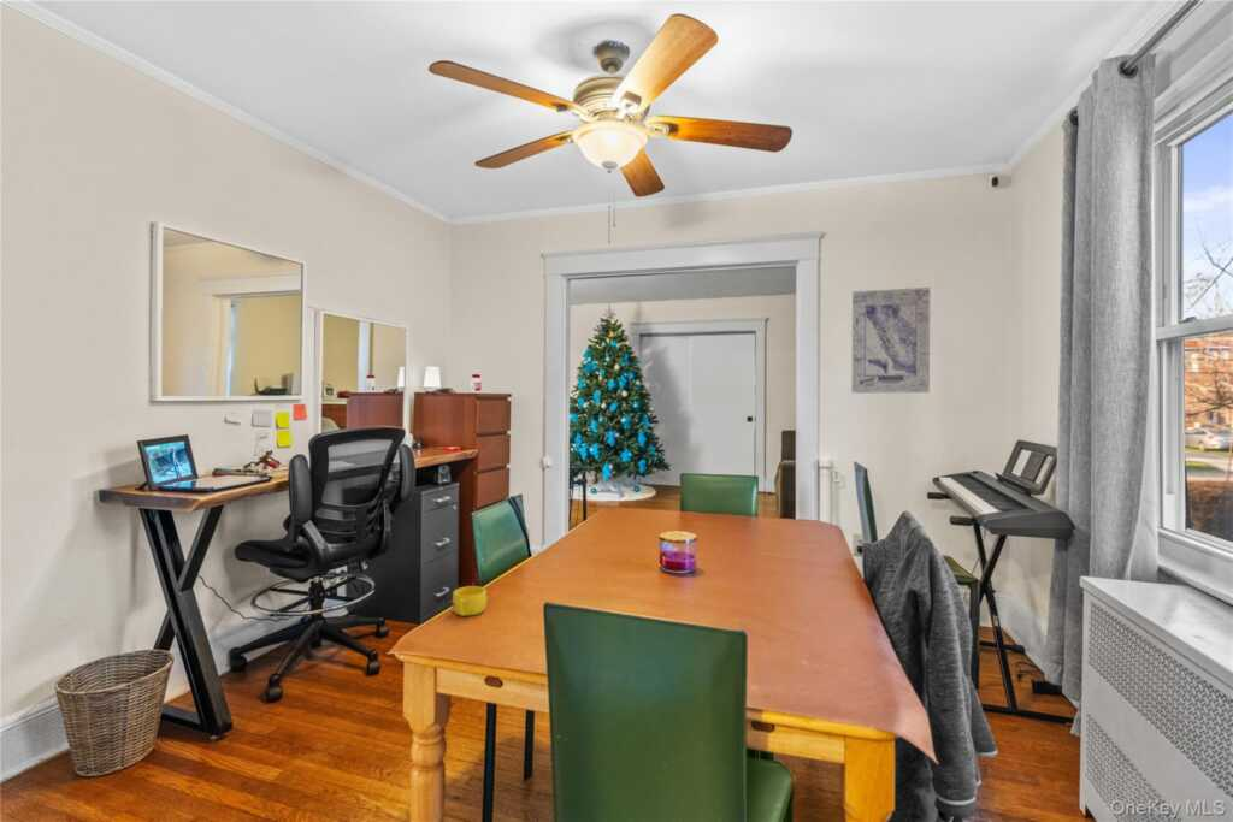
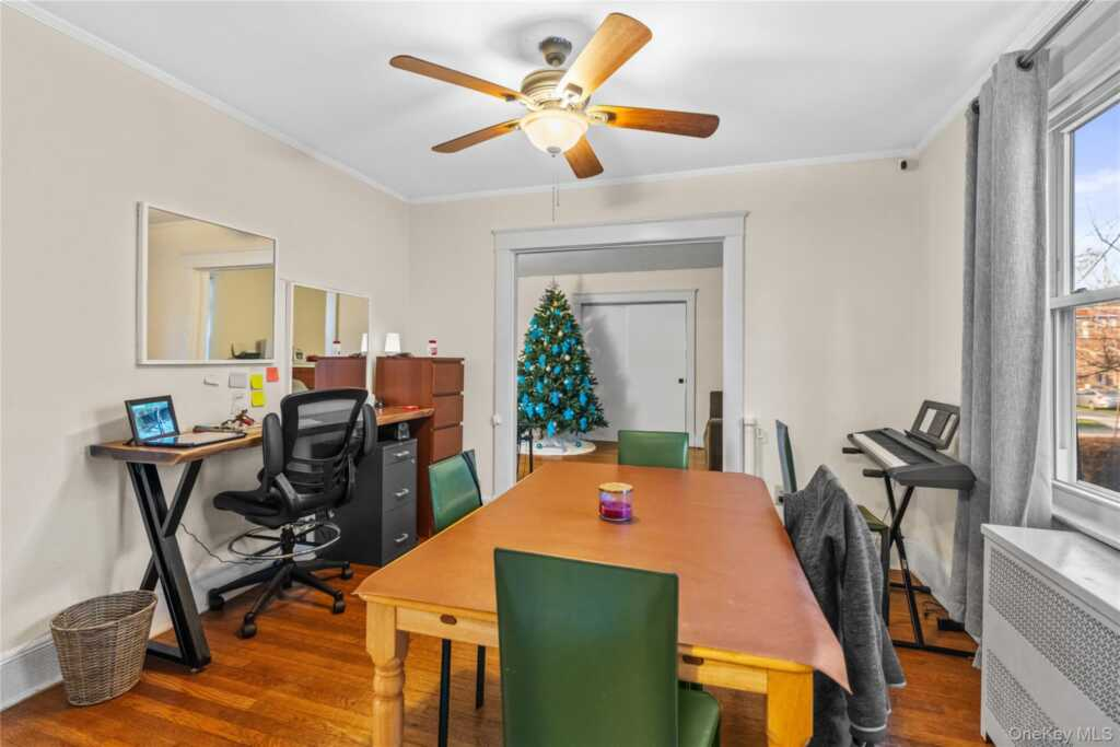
- cup (467, 602)
- wall art (890, 341)
